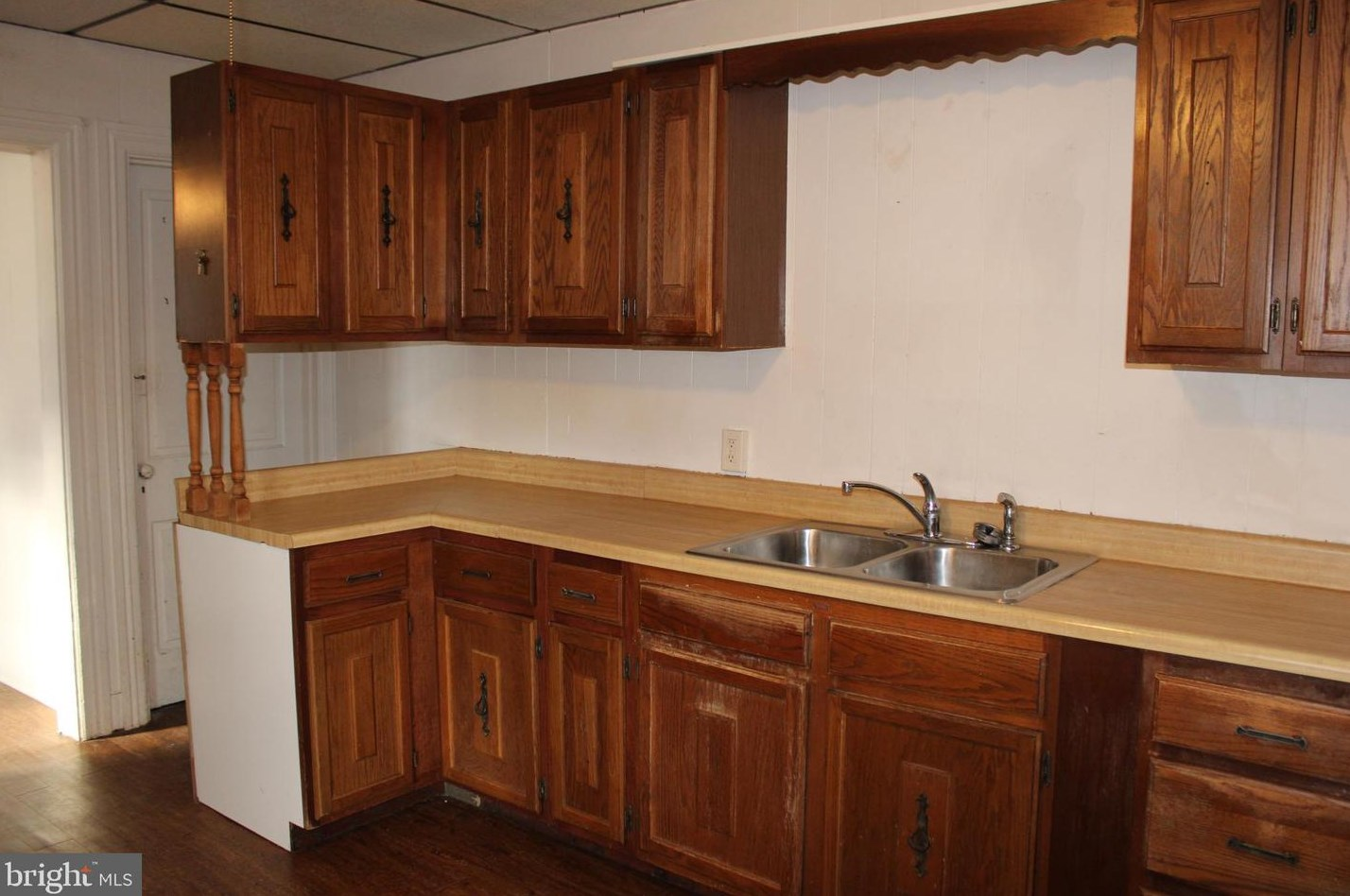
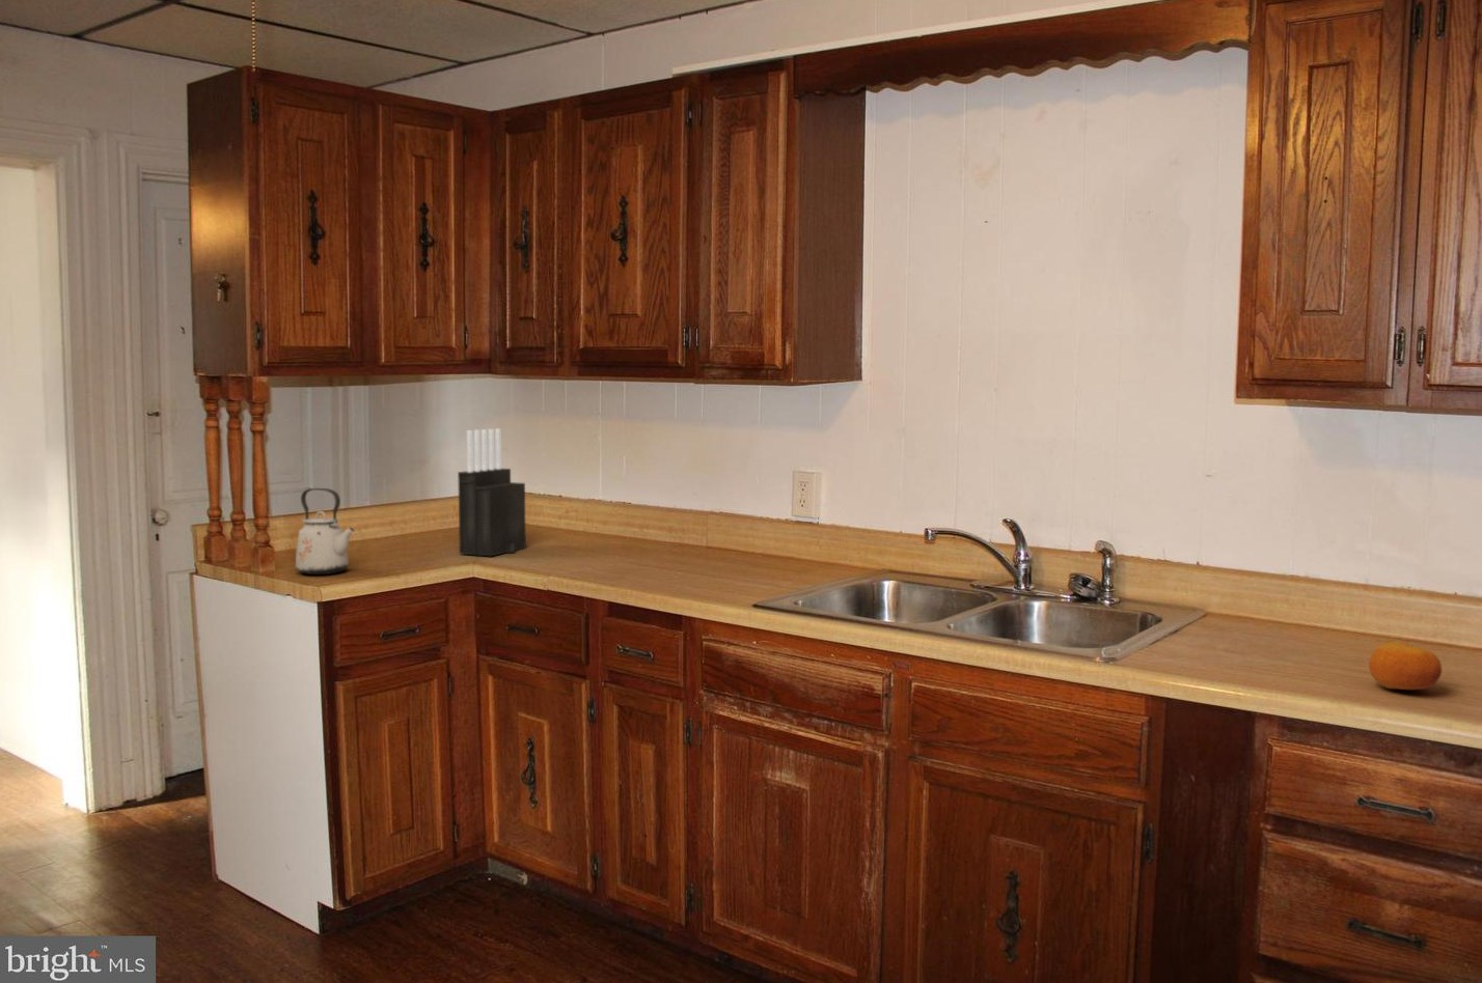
+ kettle (328, 531)
+ fruit (1404, 667)
+ knife block (495, 490)
